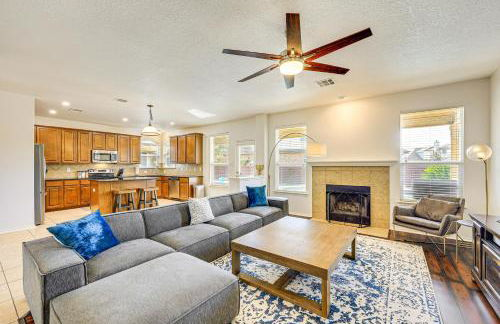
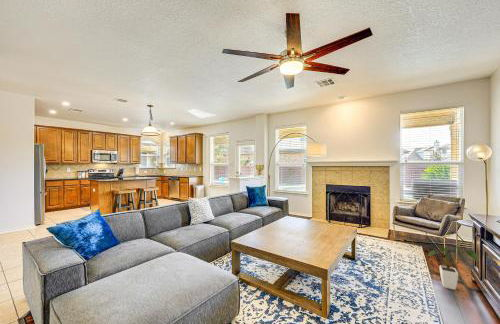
+ house plant (449, 266)
